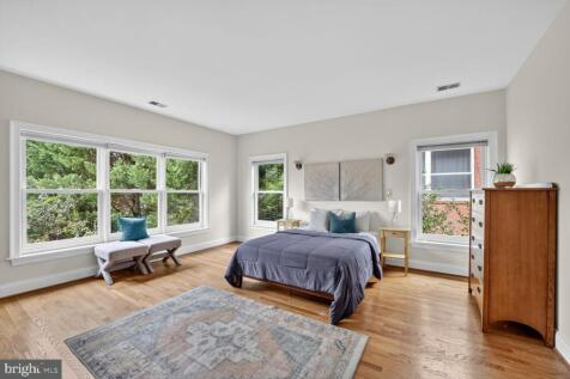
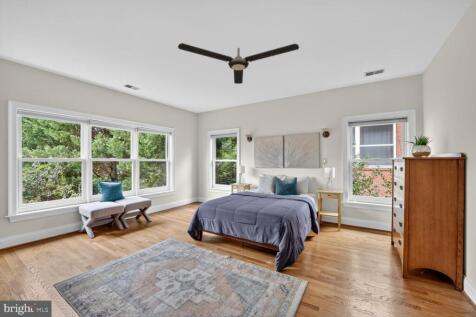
+ ceiling fan (238, 64)
